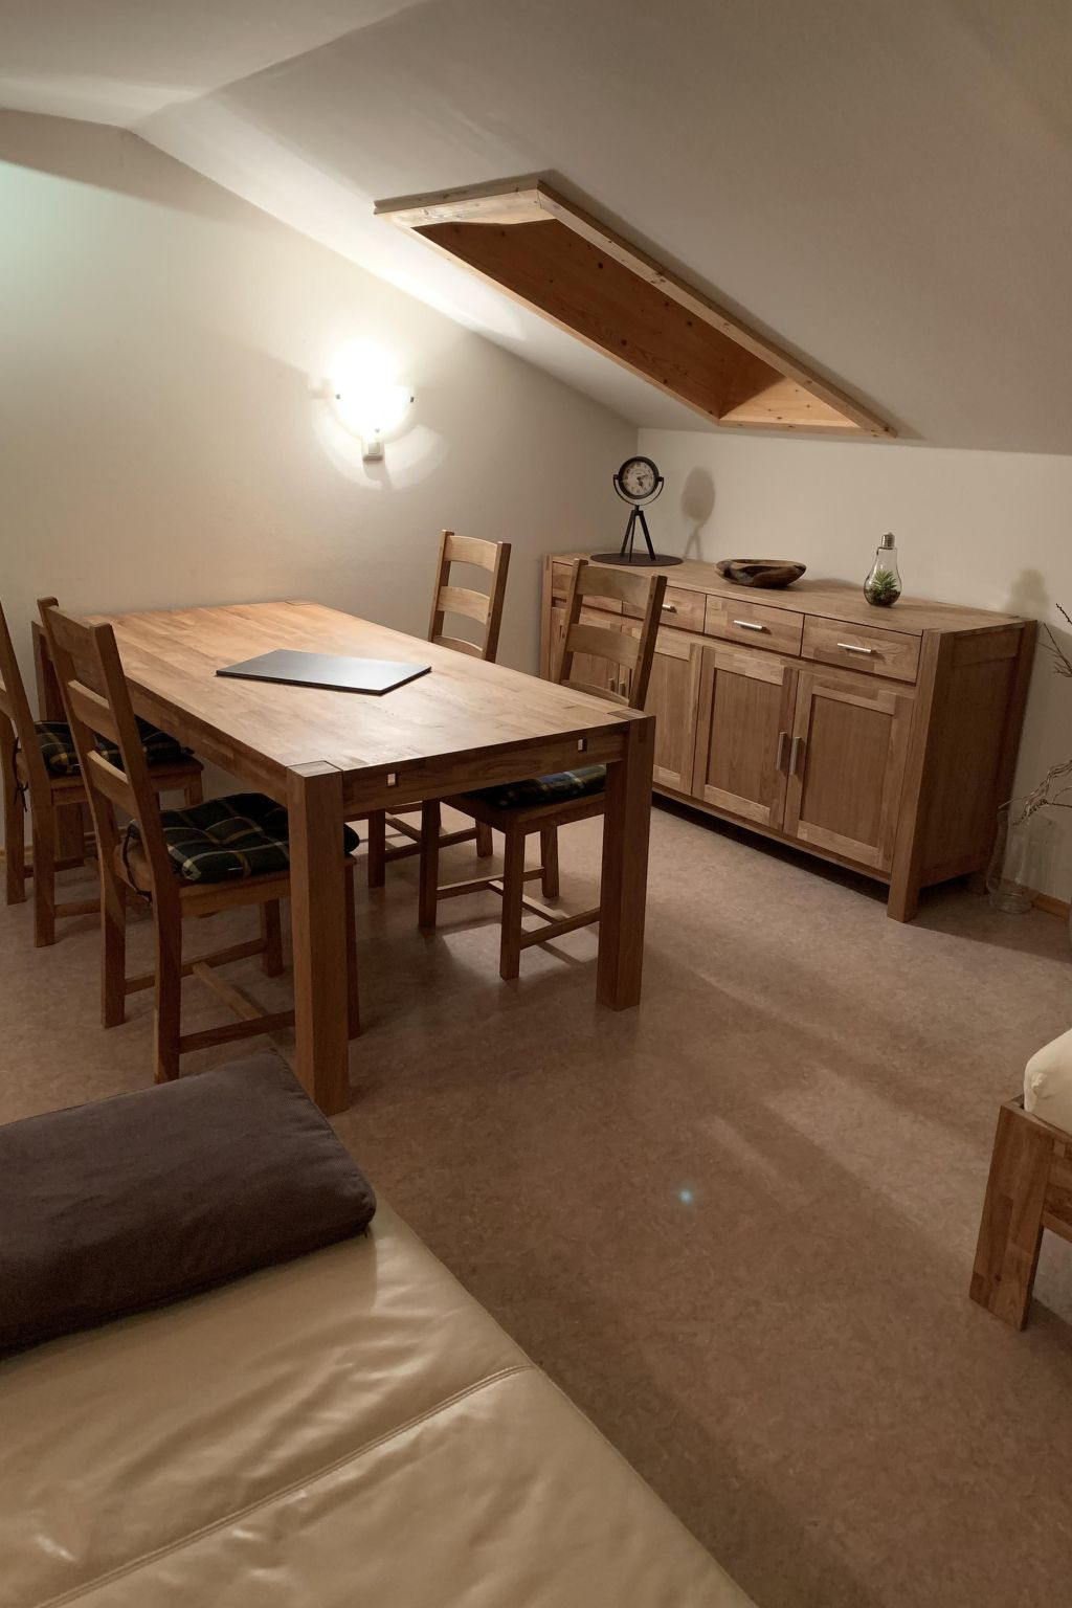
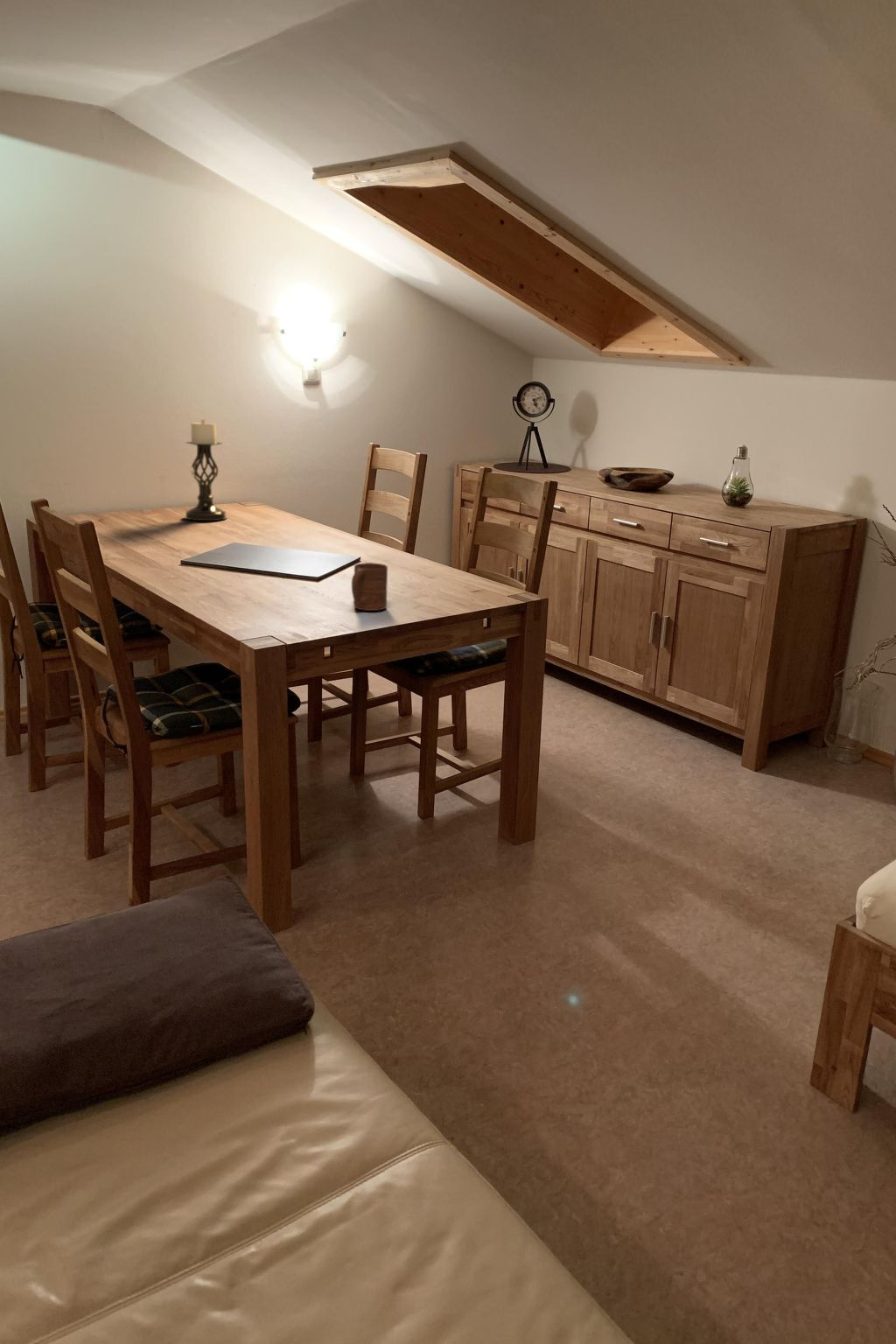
+ candle holder (204, 469)
+ cup (368, 588)
